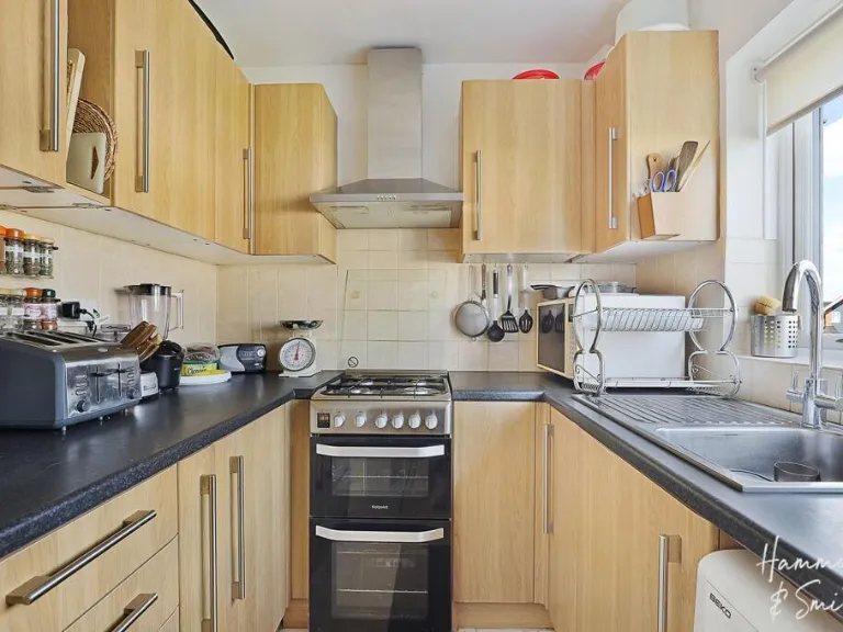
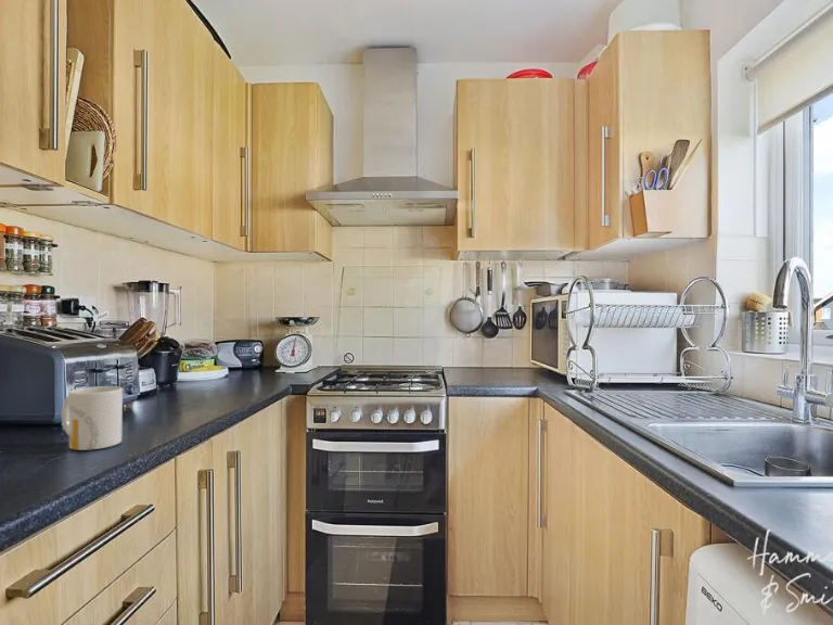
+ mug (87, 417)
